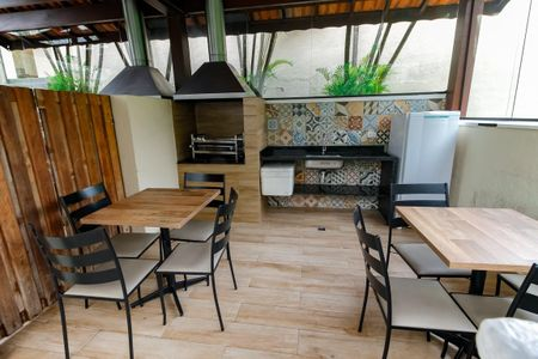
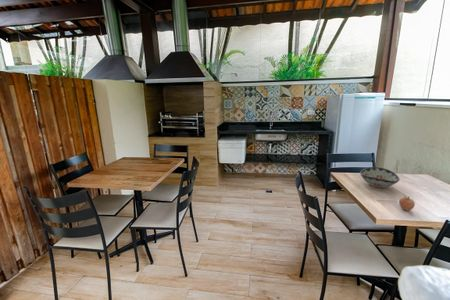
+ fruit (406, 202)
+ decorative bowl (378, 179)
